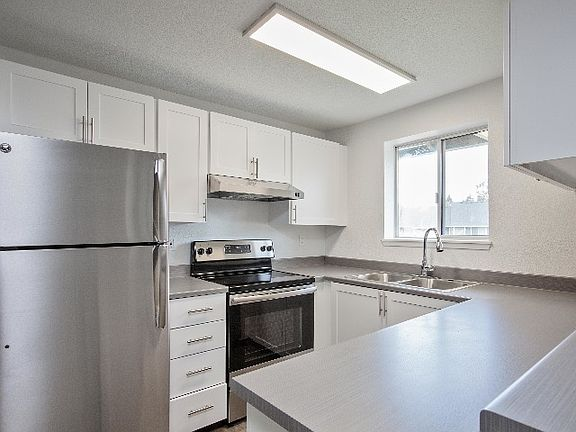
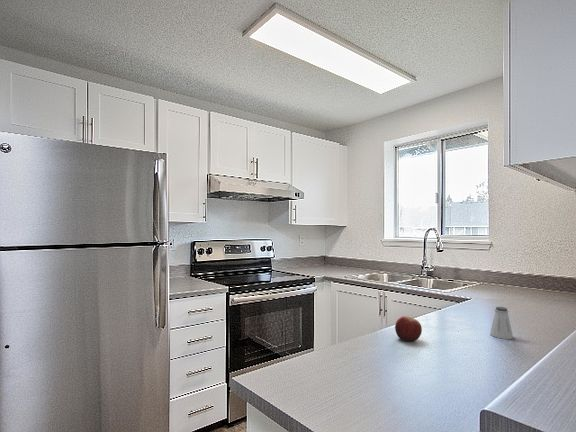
+ apple (408, 327)
+ saltshaker (501, 321)
